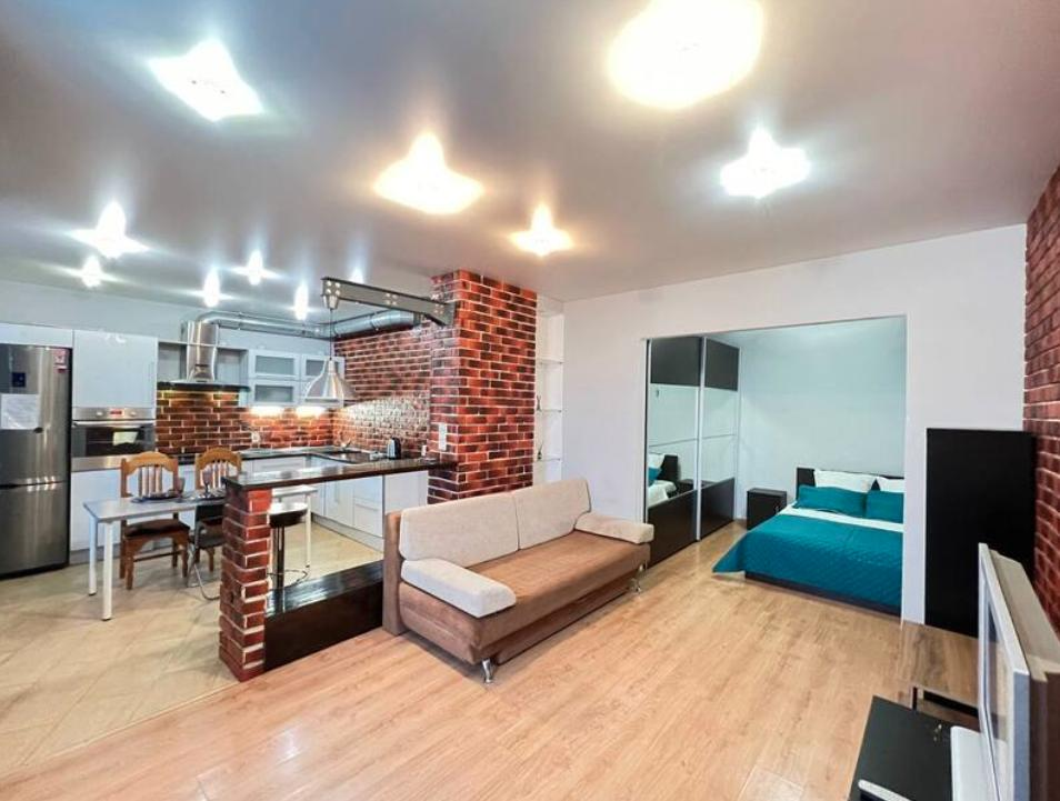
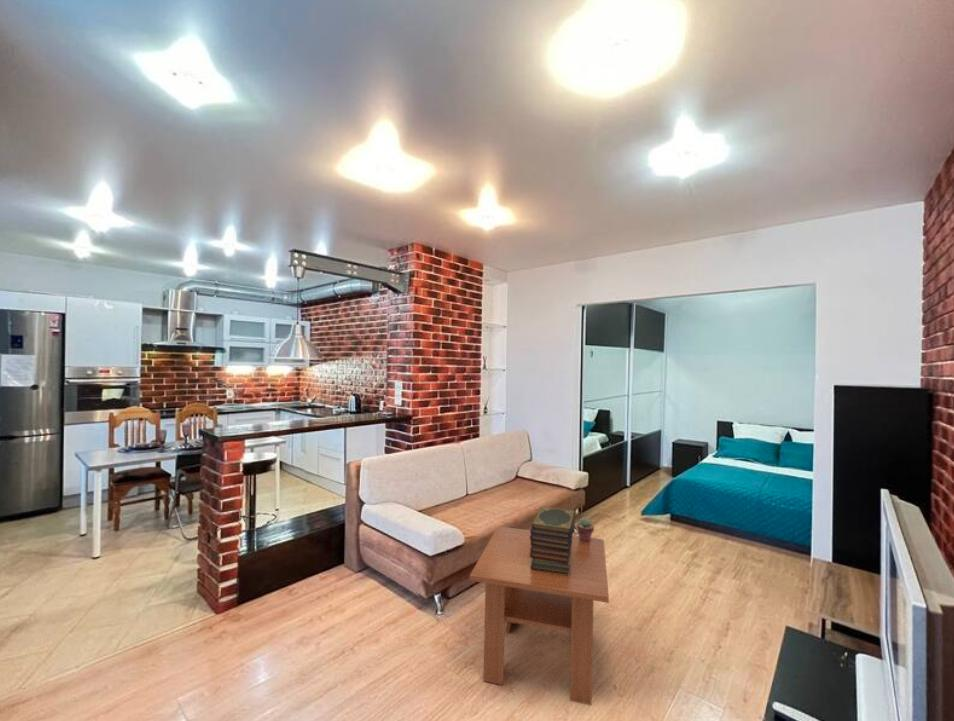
+ coffee table (542, 605)
+ book stack (553, 538)
+ potted succulent (585, 529)
